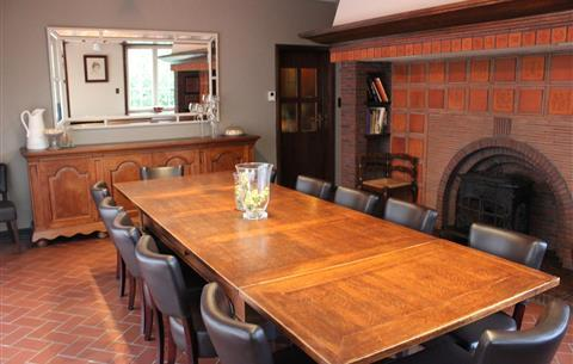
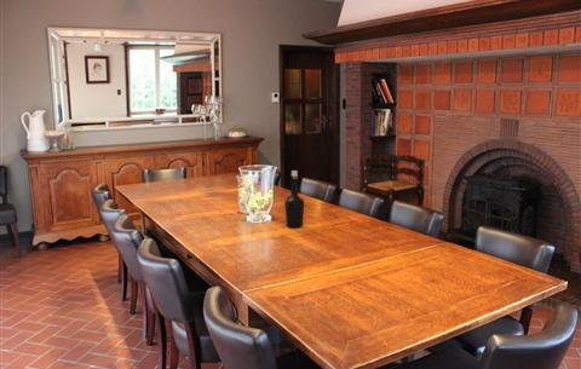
+ bottle (294, 198)
